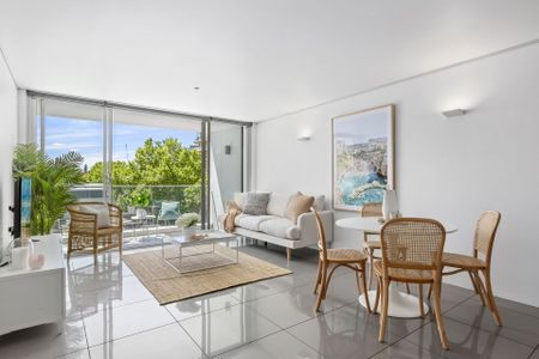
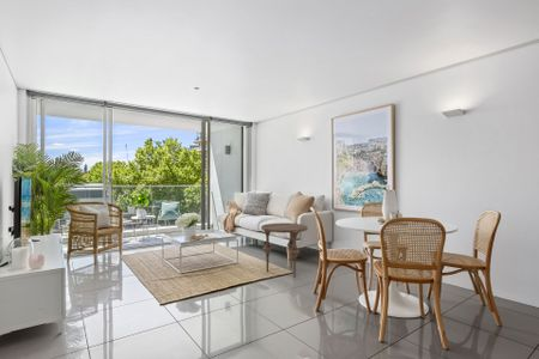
+ side table (289, 248)
